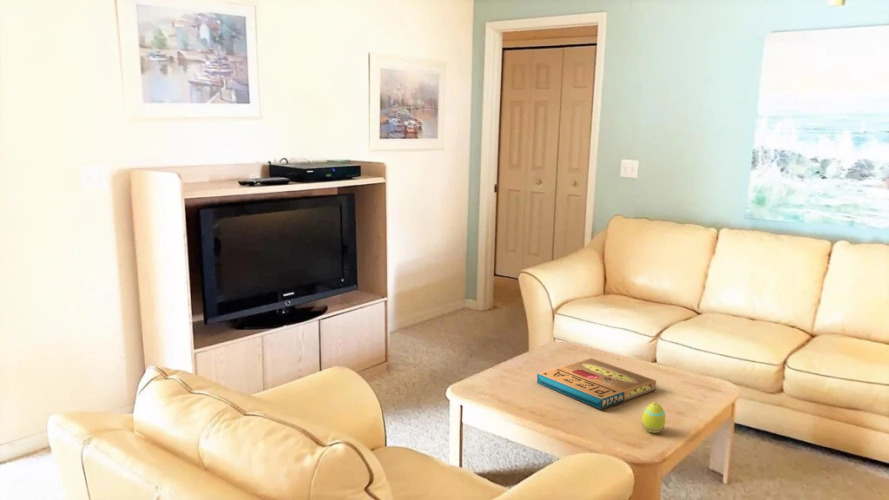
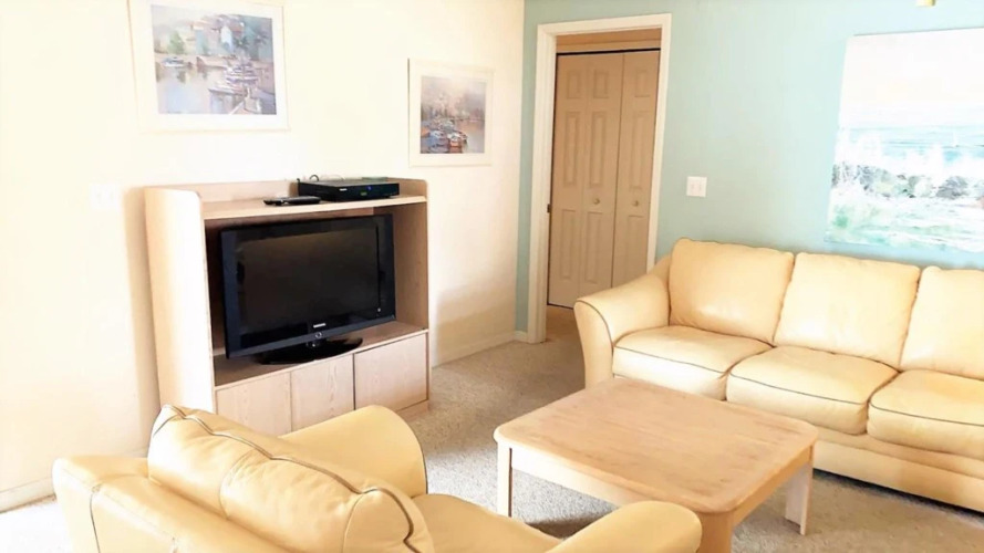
- pizza box (595, 381)
- egg (653, 416)
